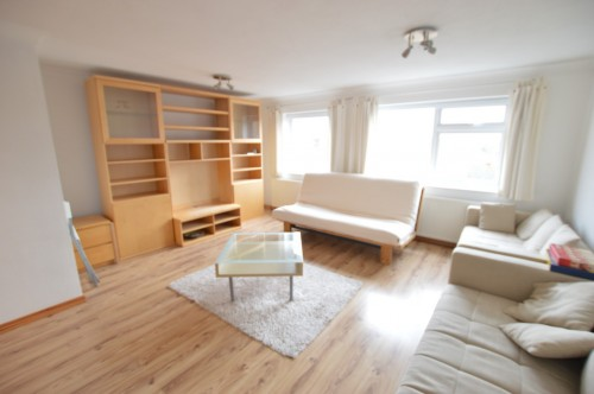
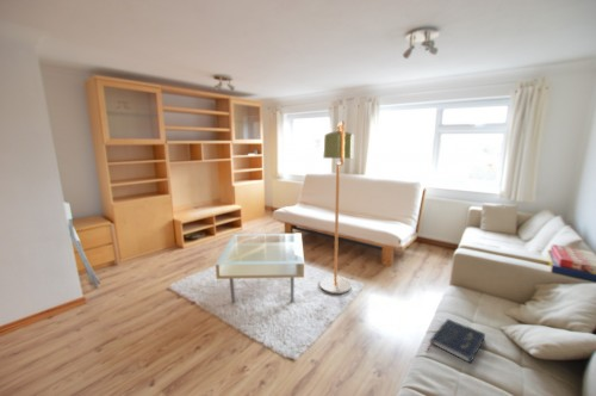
+ book (454, 342)
+ floor lamp (337, 209)
